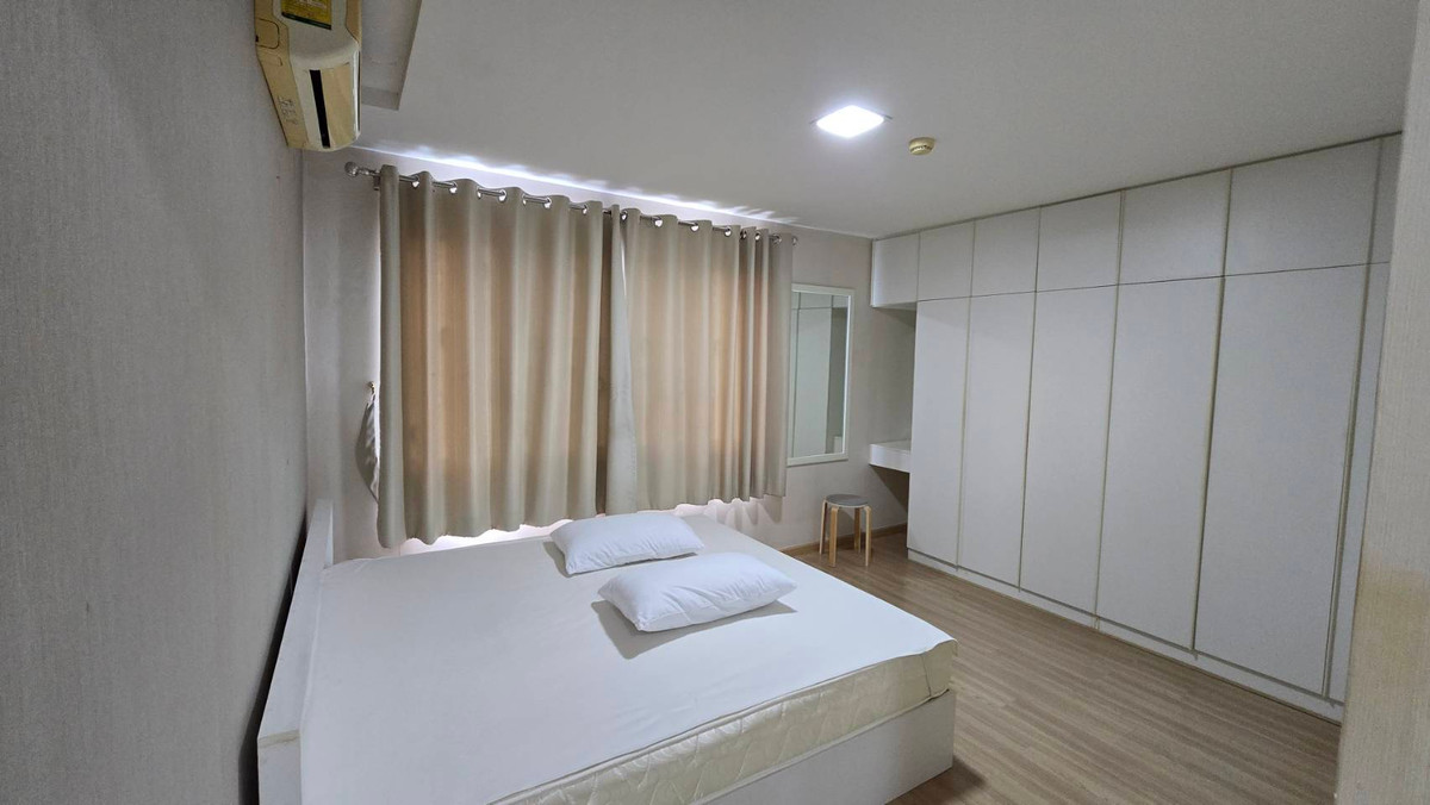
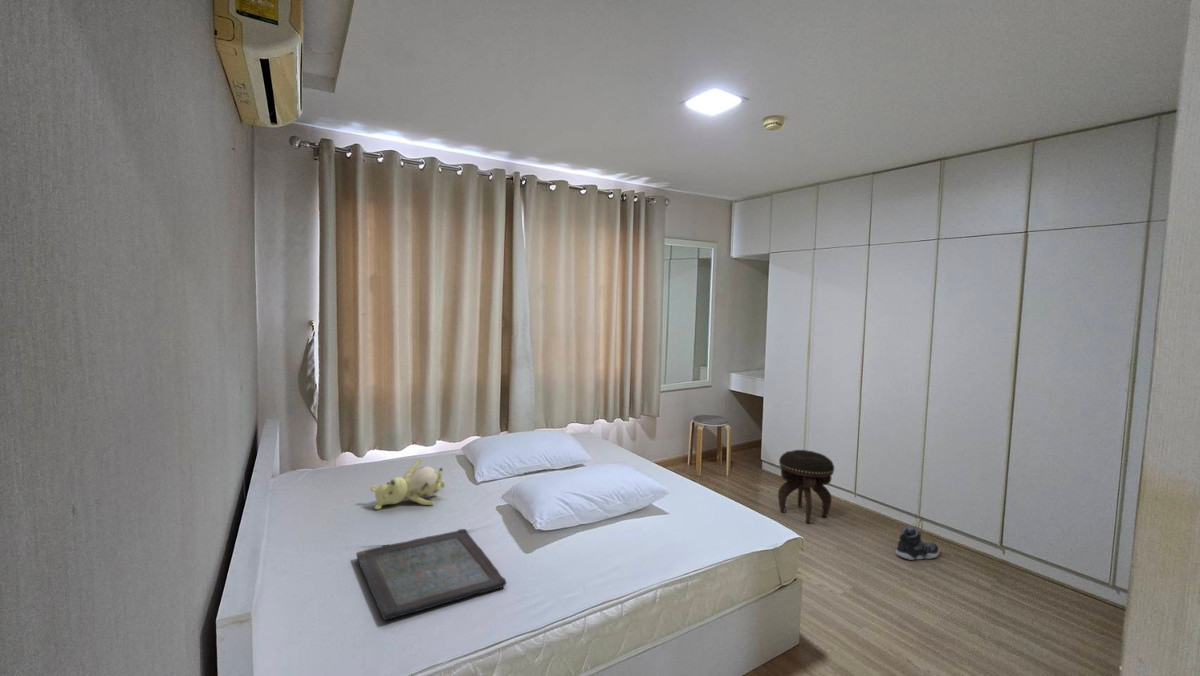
+ teddy bear (413, 482)
+ footstool (805, 484)
+ sneaker (919, 541)
+ serving tray (428, 567)
